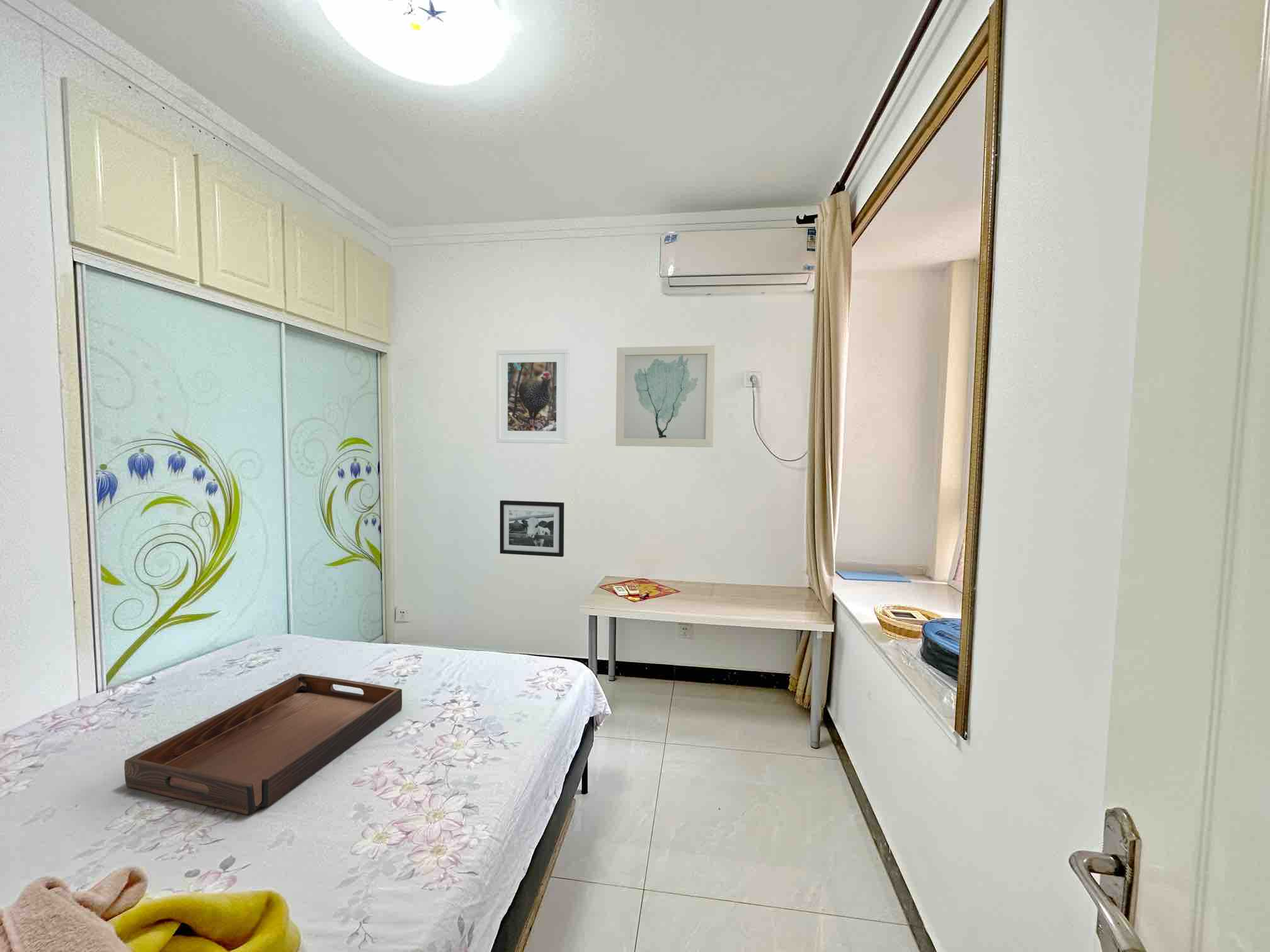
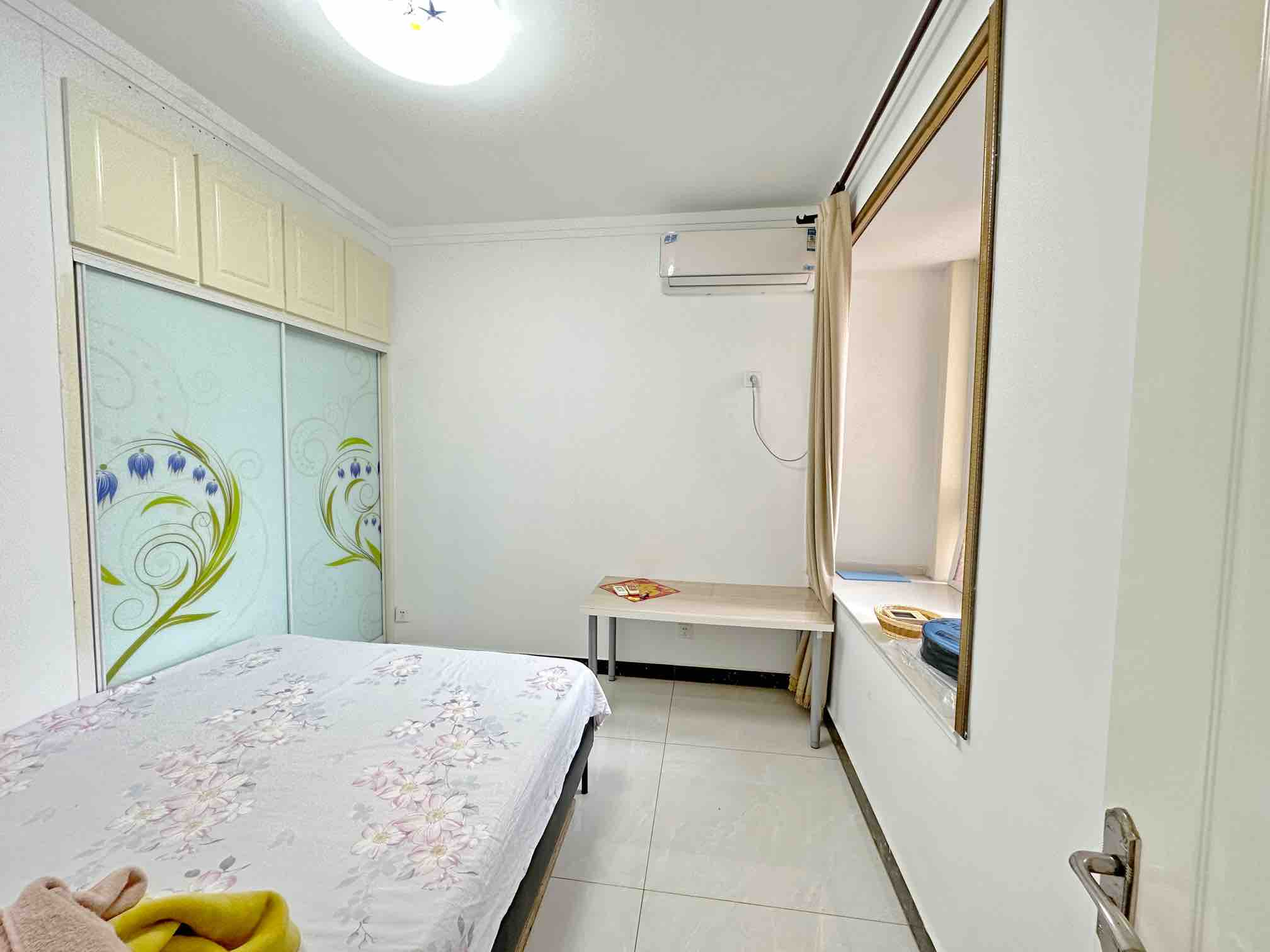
- picture frame (532, 528)
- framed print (532, 397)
- serving tray (282, 730)
- wall art (664, 397)
